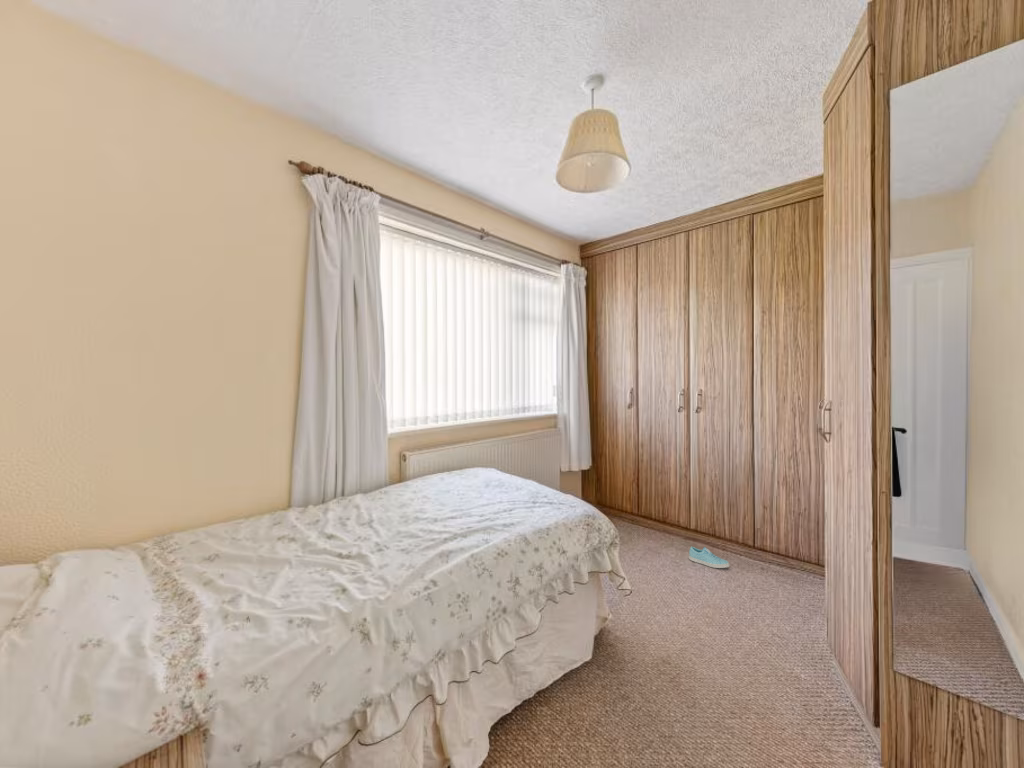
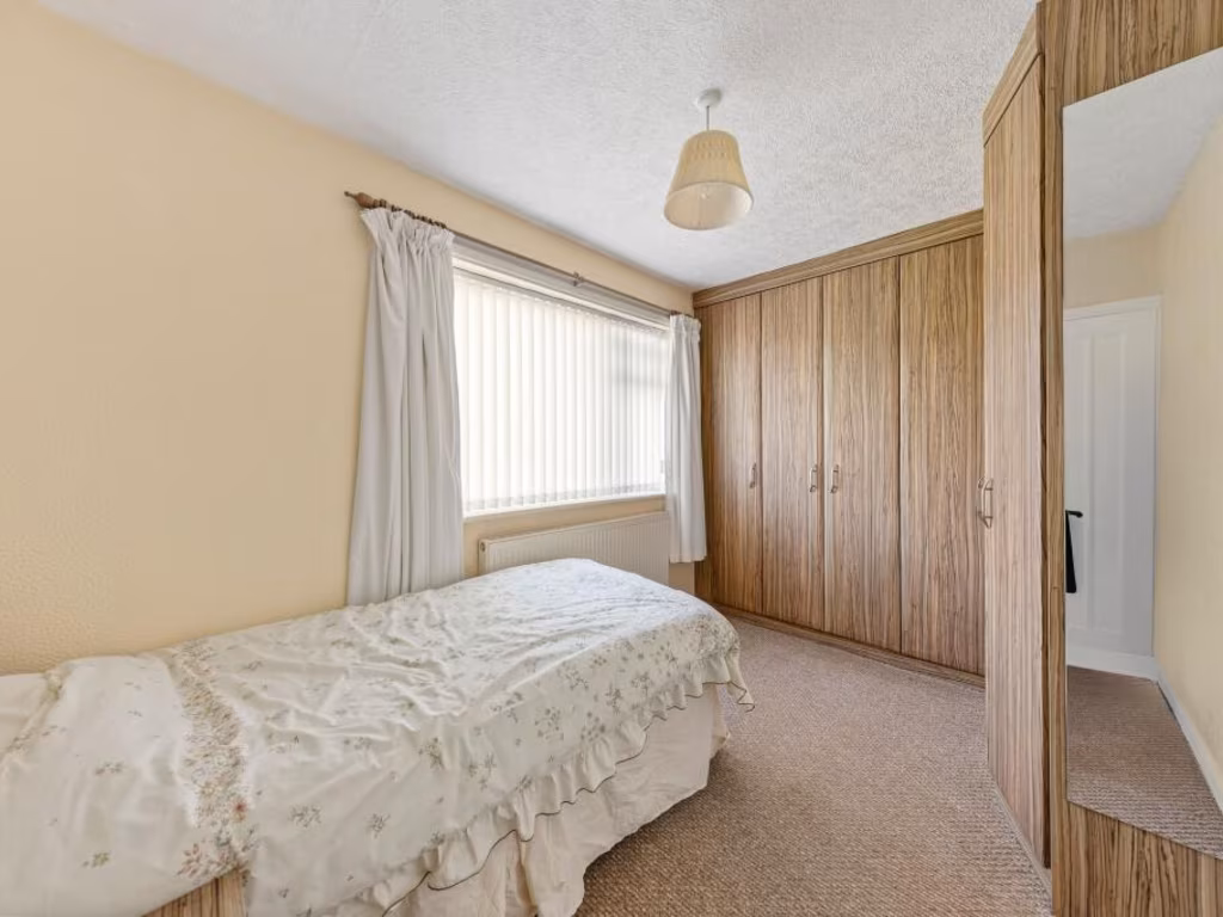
- sneaker (708, 556)
